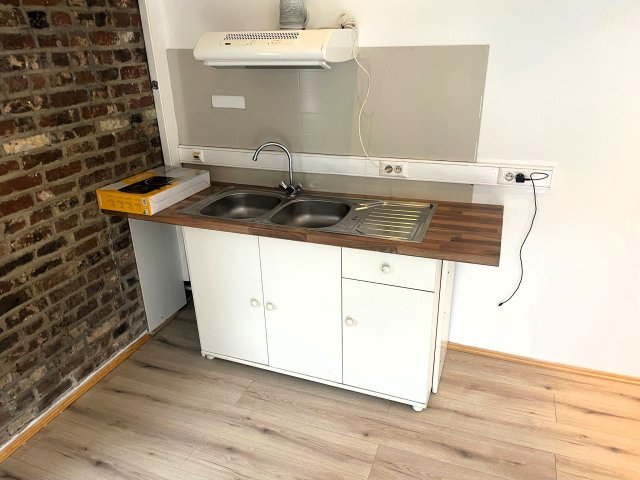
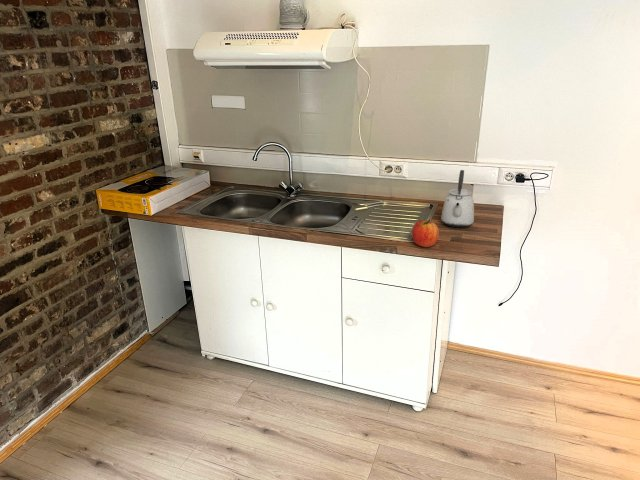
+ kettle (458, 200)
+ apple (425, 232)
